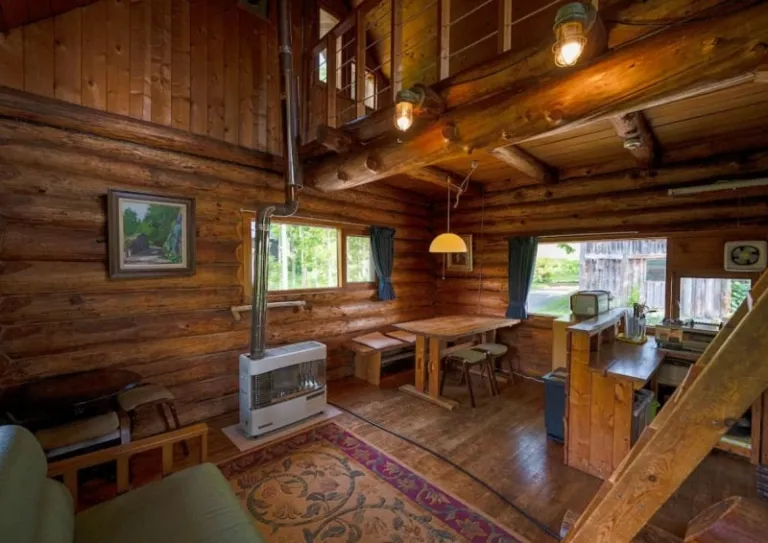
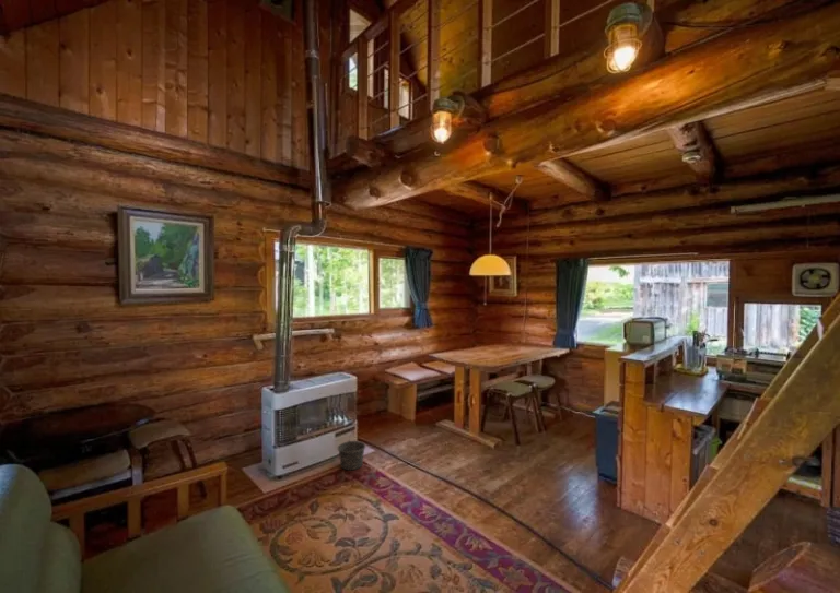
+ bucket (351, 448)
